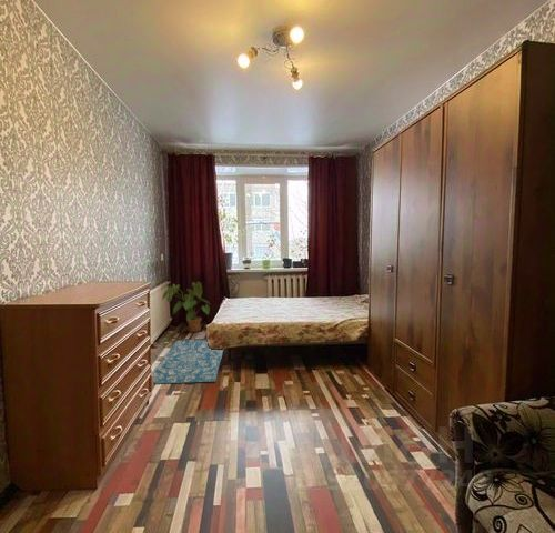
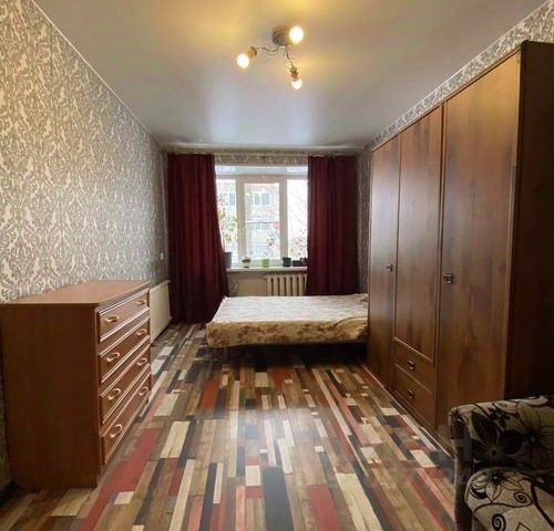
- rug (192, 358)
- house plant (188, 305)
